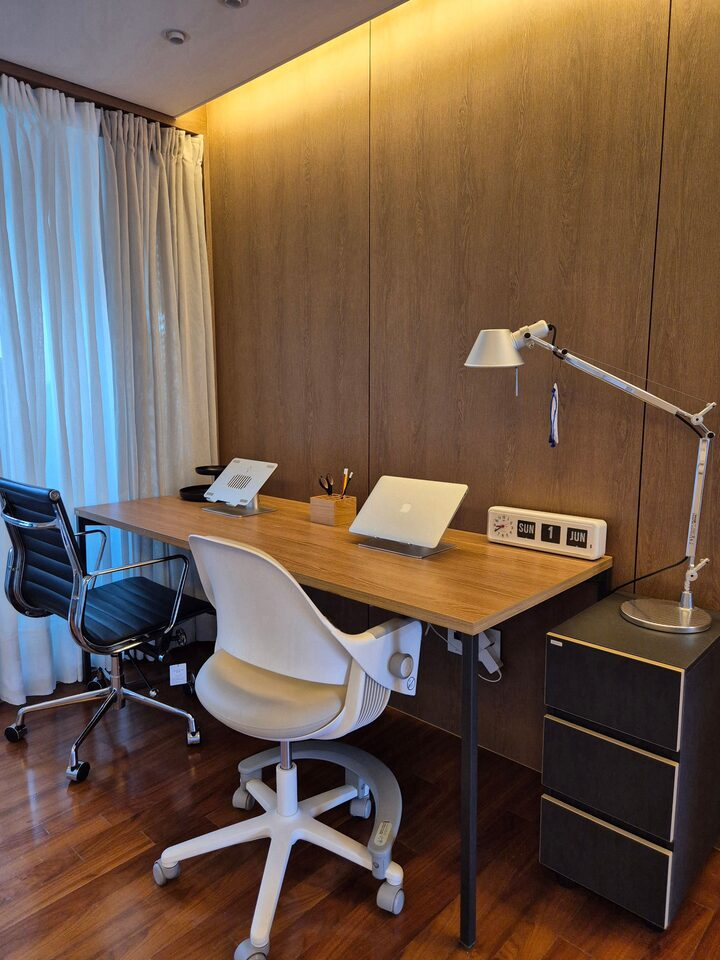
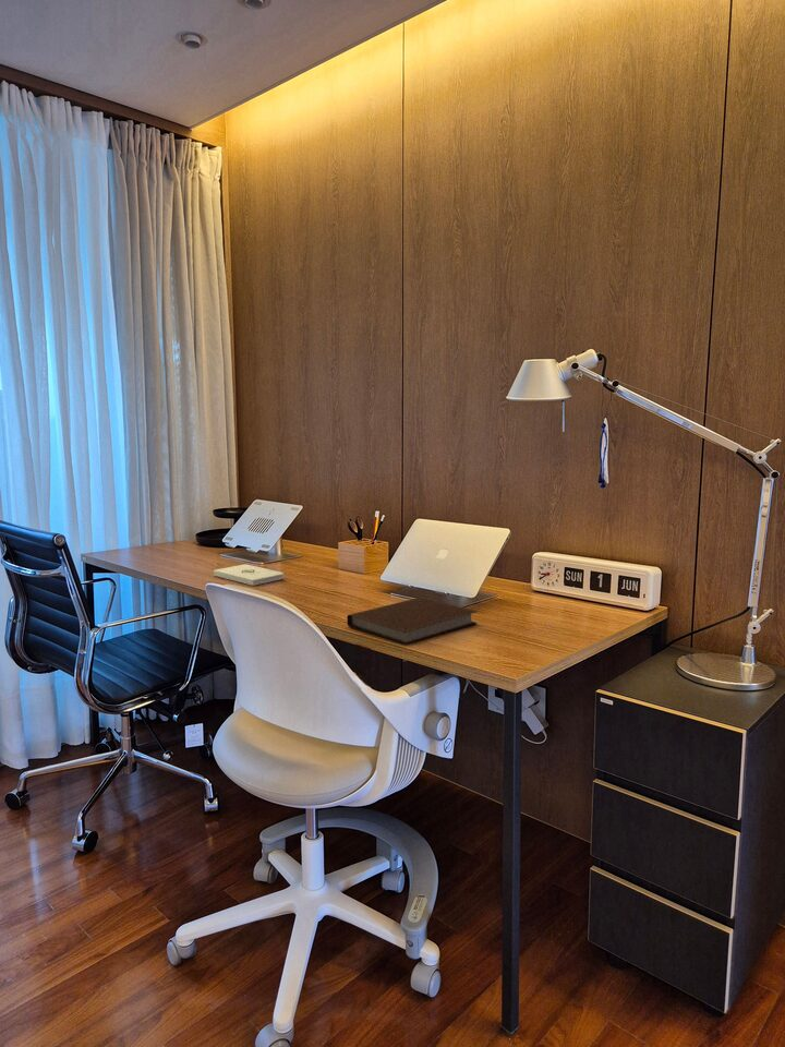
+ notebook (412, 618)
+ notepad (249, 574)
